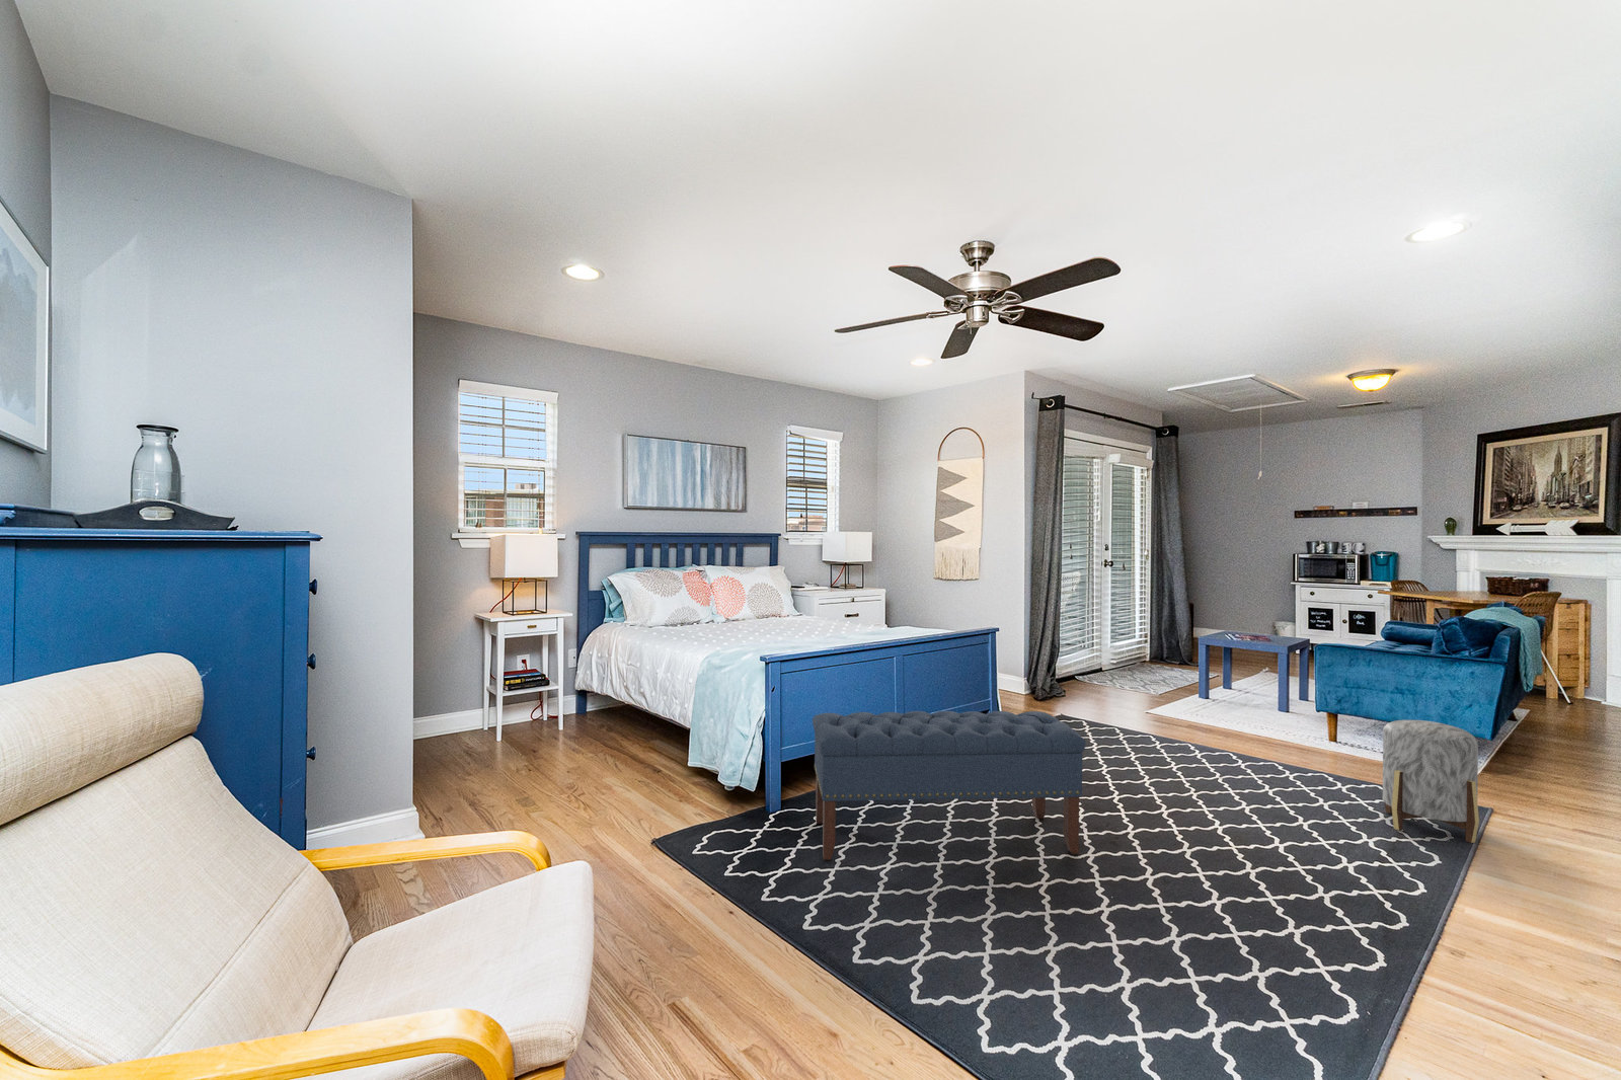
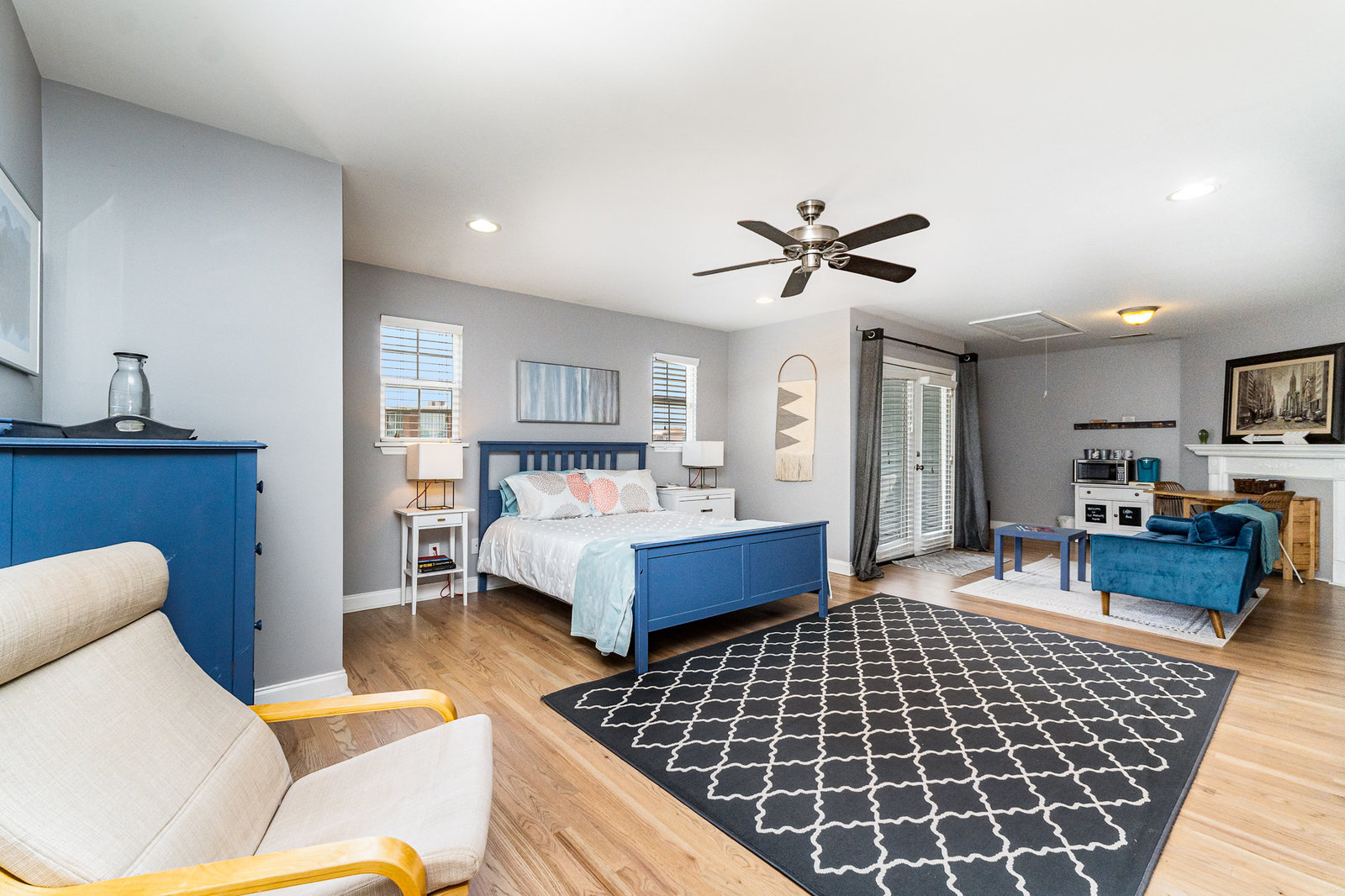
- bench (941, 777)
- stool (1428, 774)
